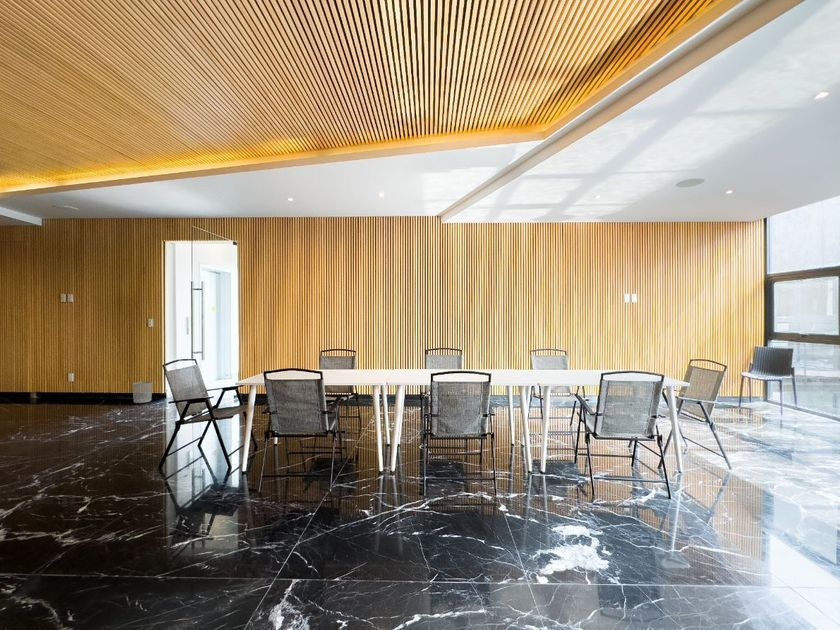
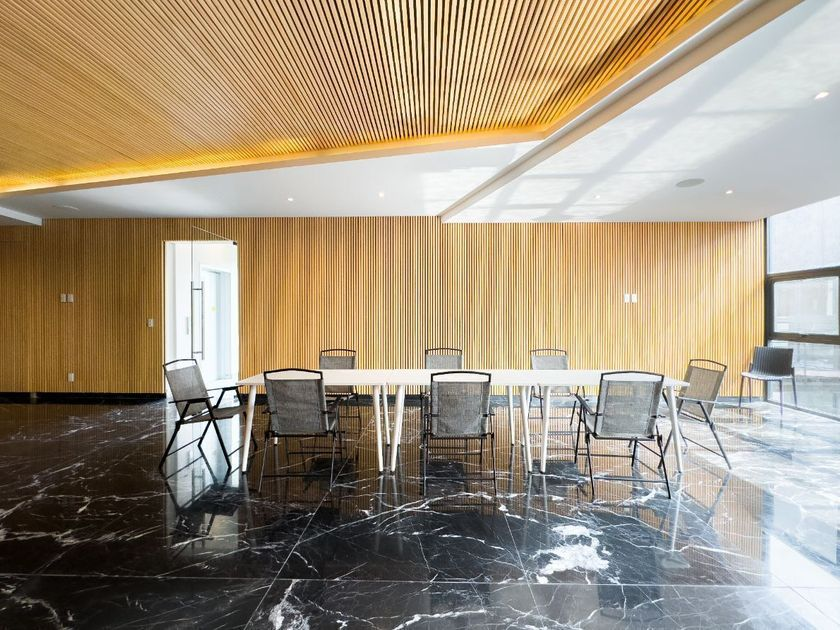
- waste bin (142, 391)
